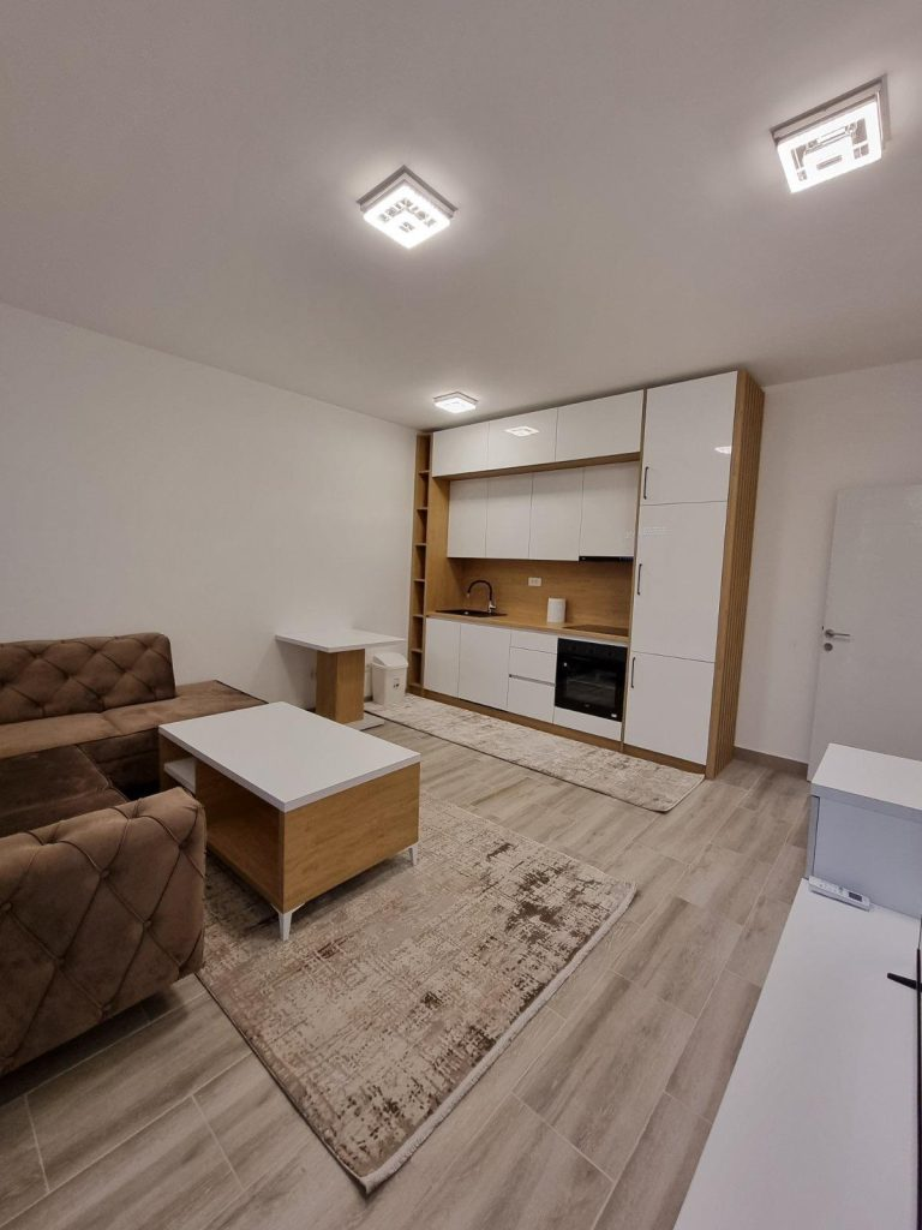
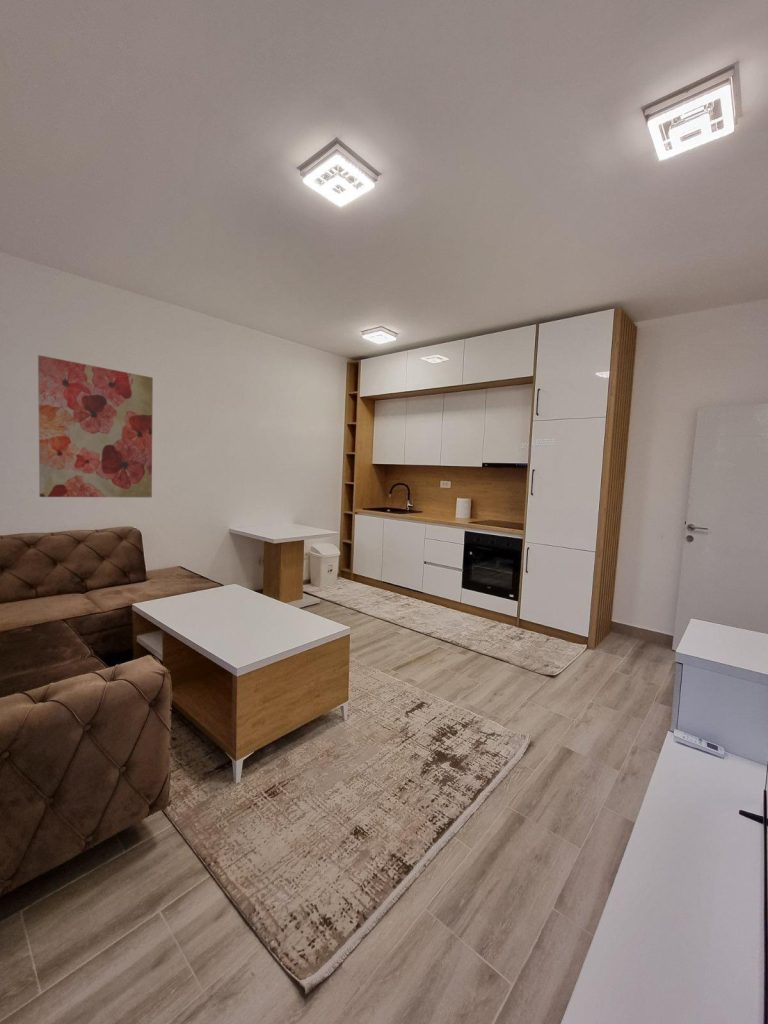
+ wall art (100, 433)
